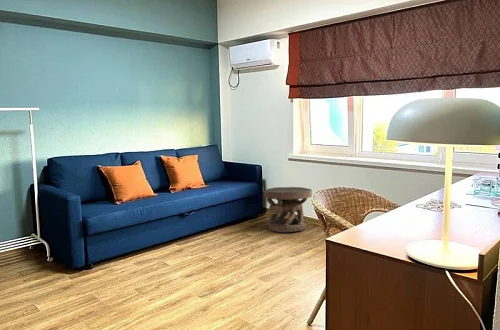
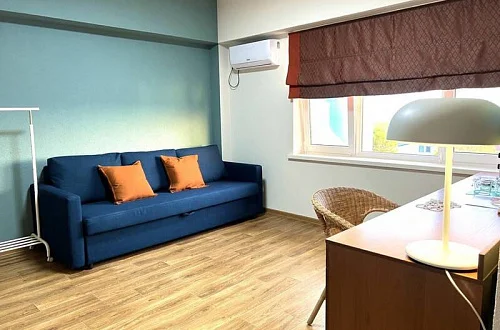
- carved stool (287, 208)
